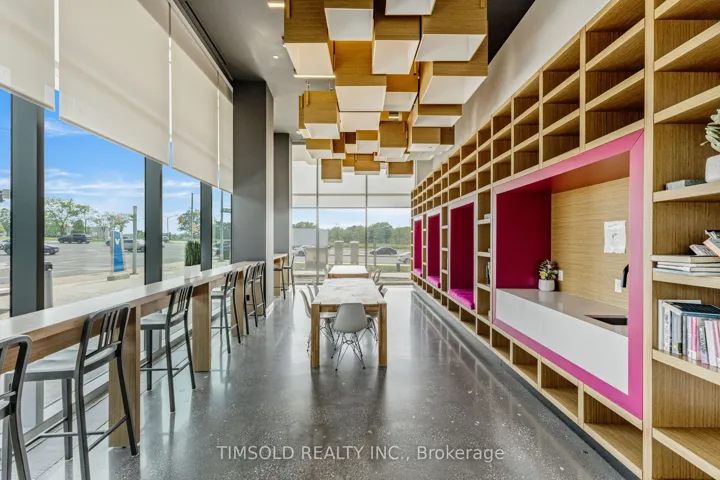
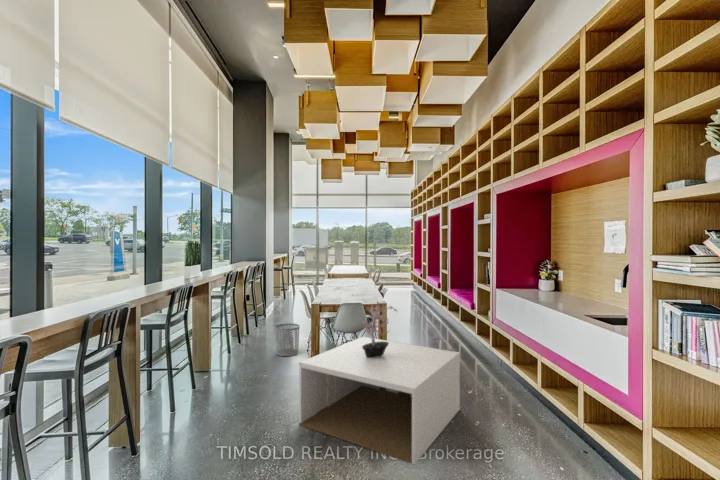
+ coffee table (382, 386)
+ potted plant (379, 326)
+ waste bin (287, 340)
